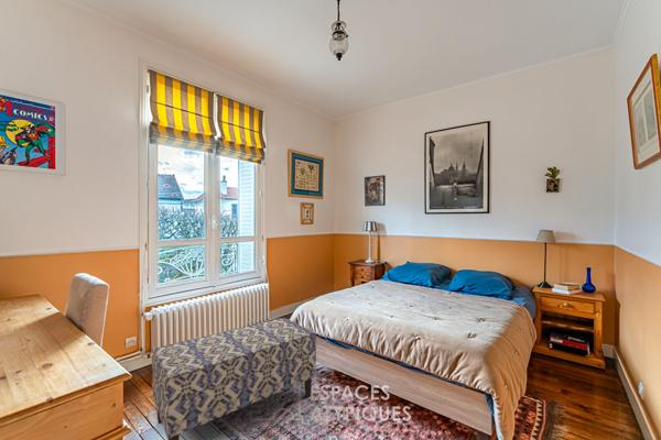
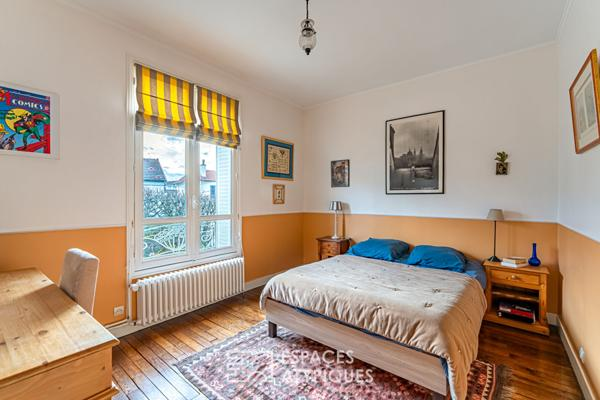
- bench (239, 374)
